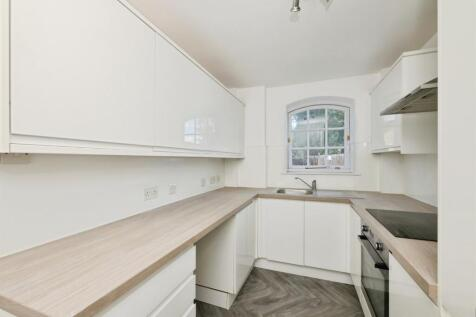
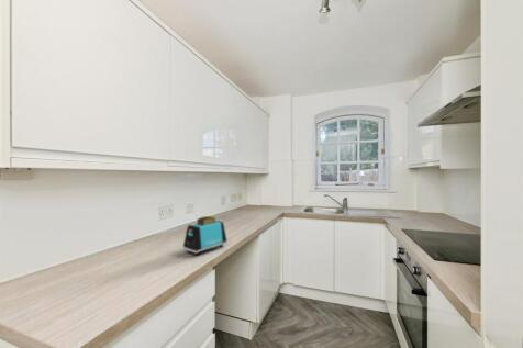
+ toaster (205, 233)
